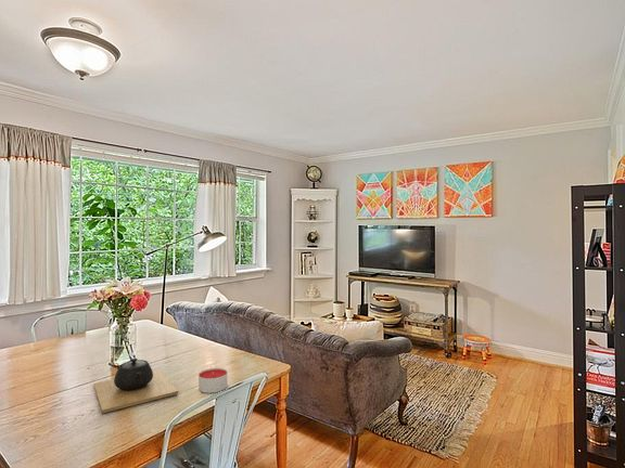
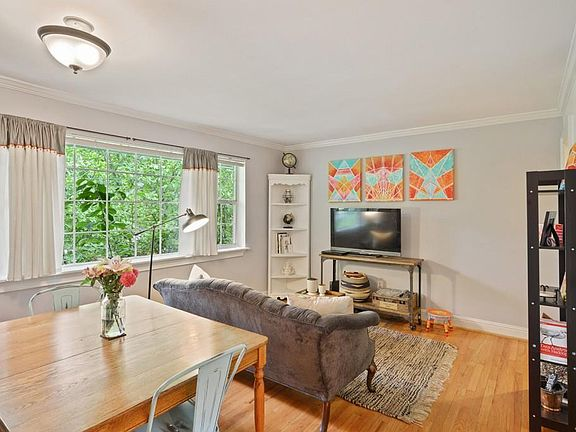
- candle (213, 379)
- teapot (135, 374)
